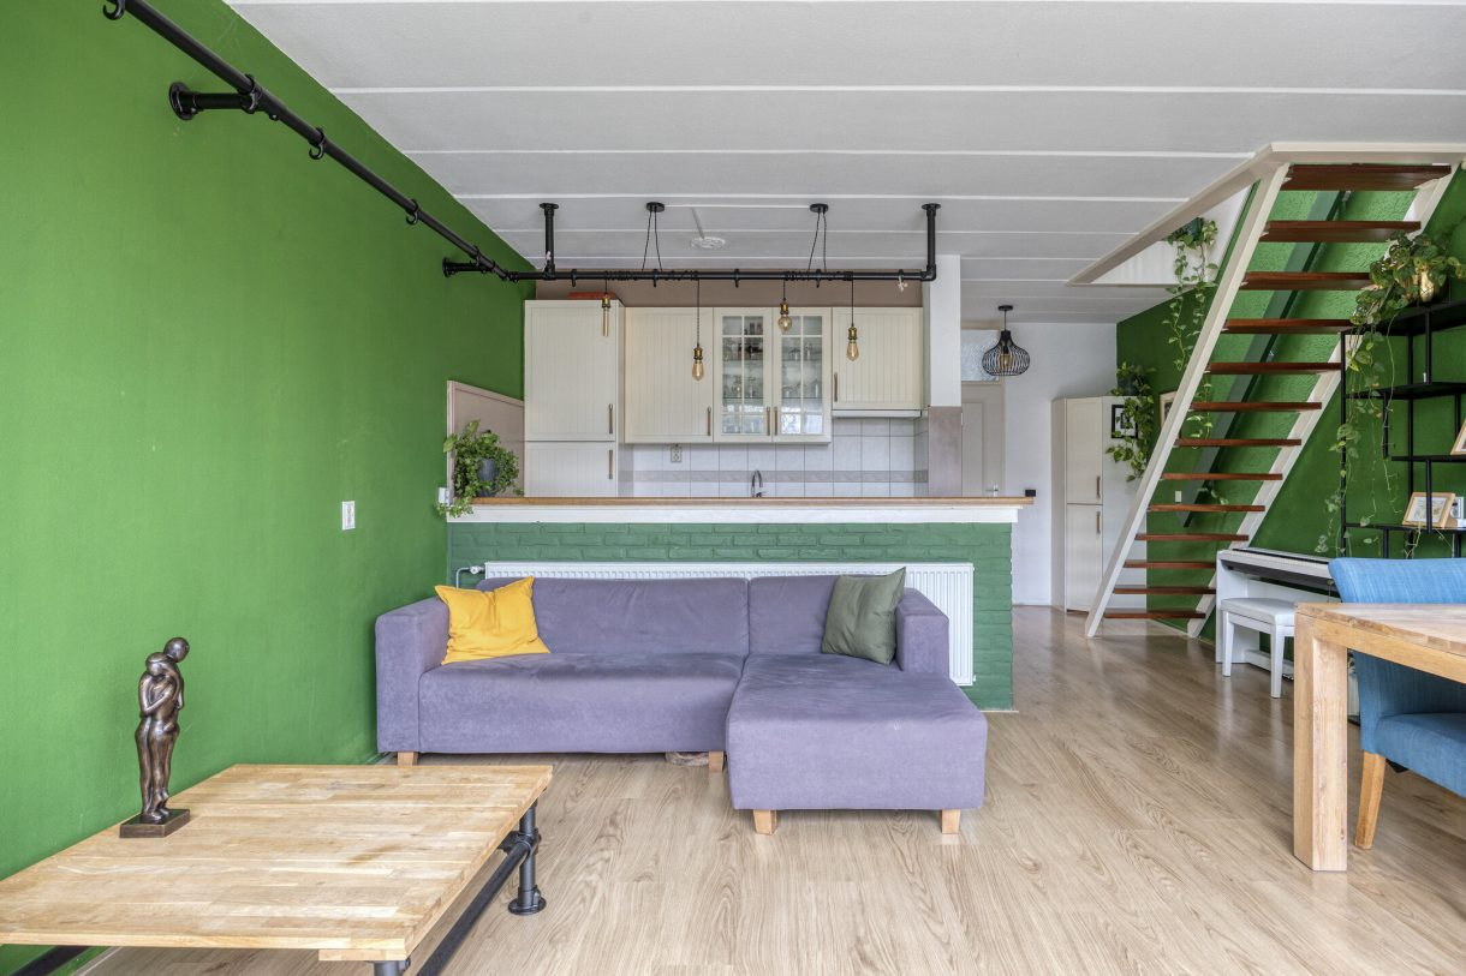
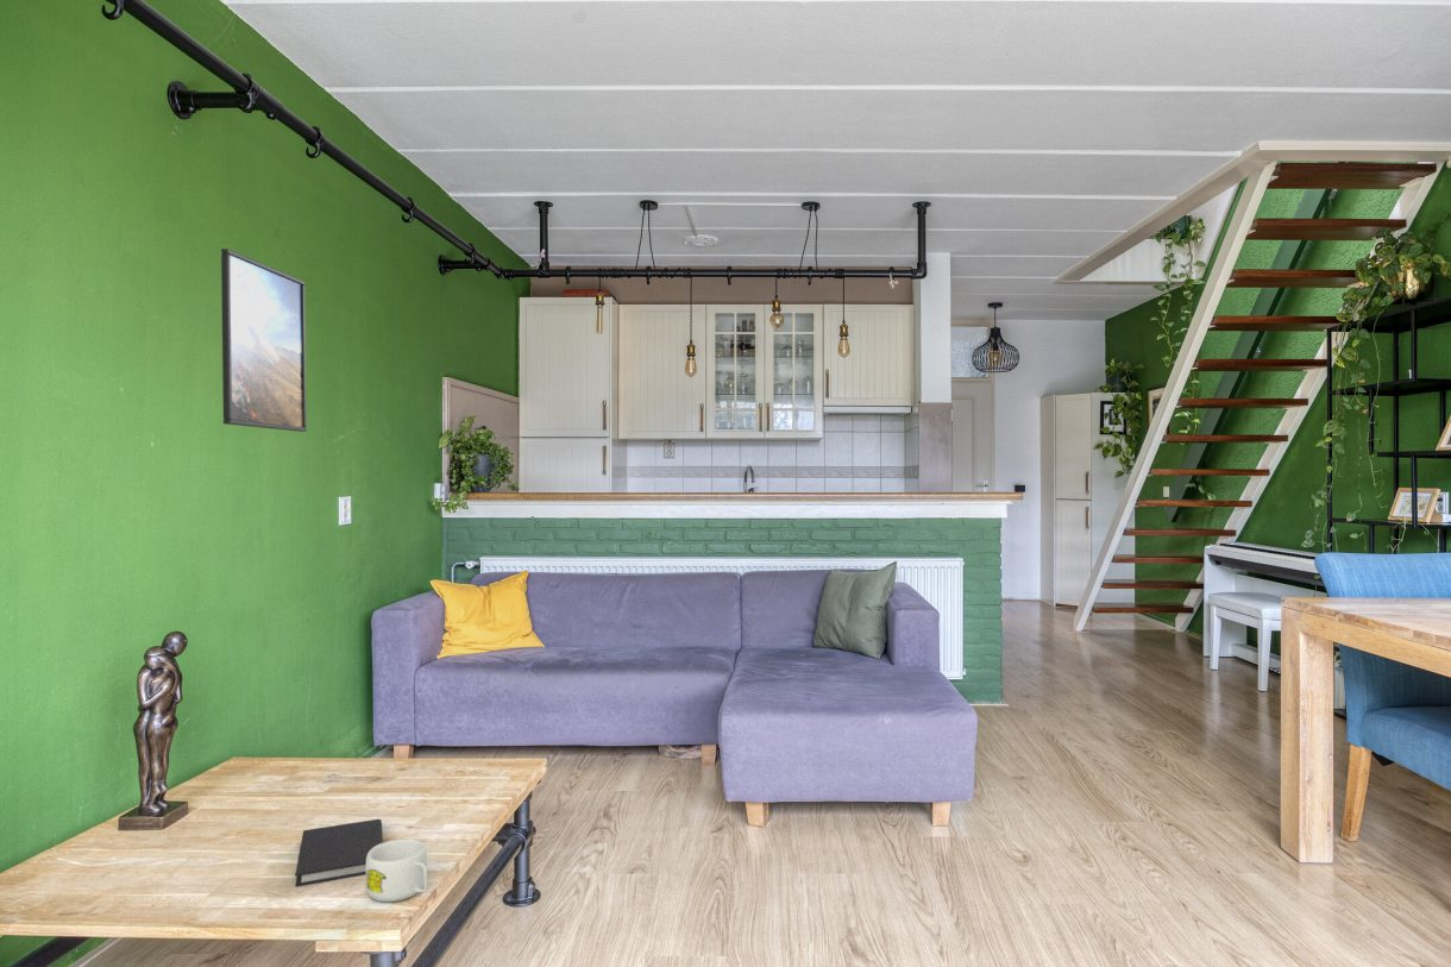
+ diary (341, 849)
+ mug (397, 869)
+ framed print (266, 346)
